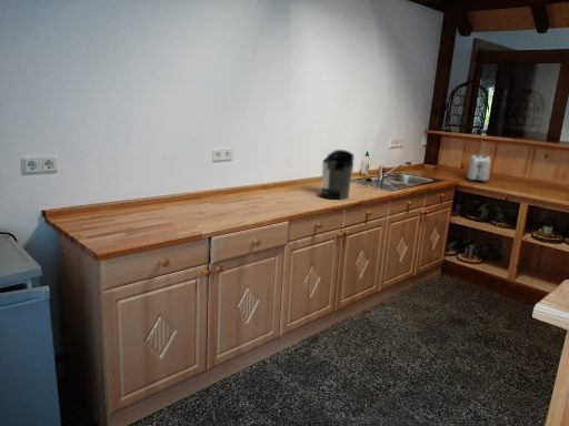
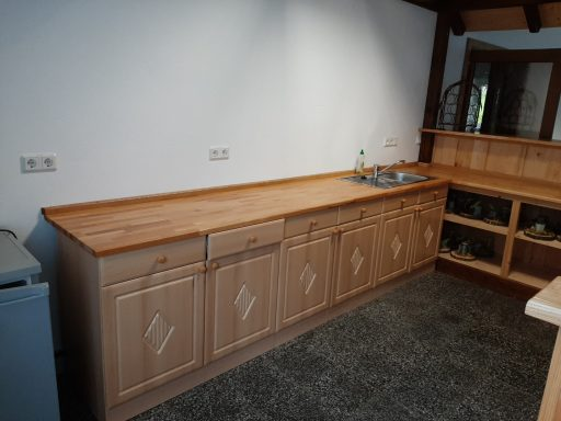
- coffee maker (331, 171)
- toaster (479, 168)
